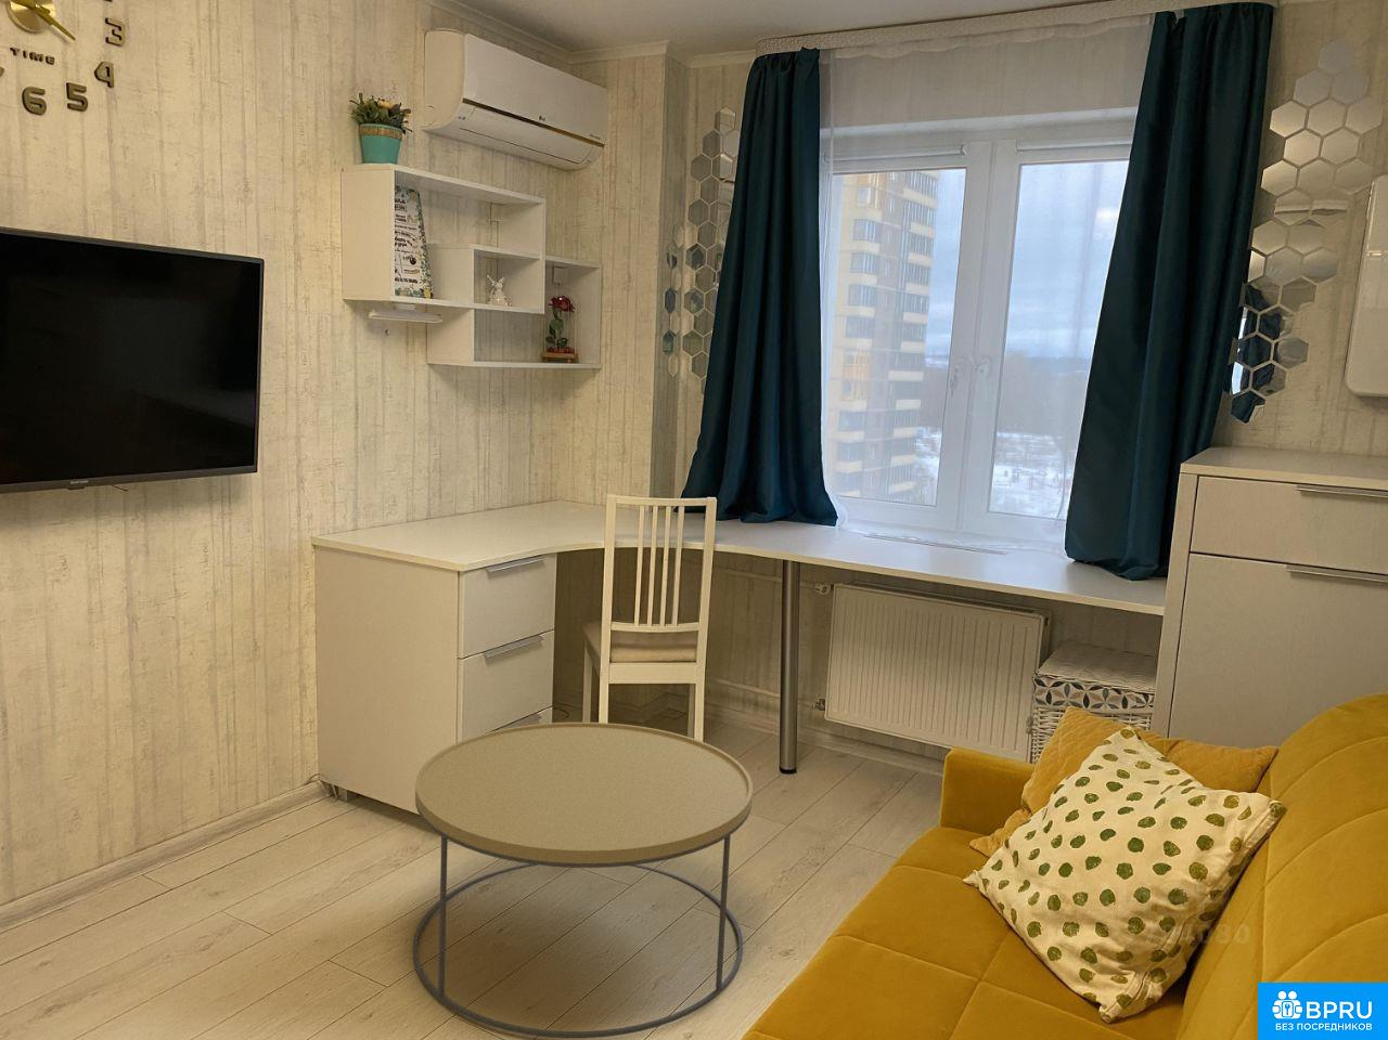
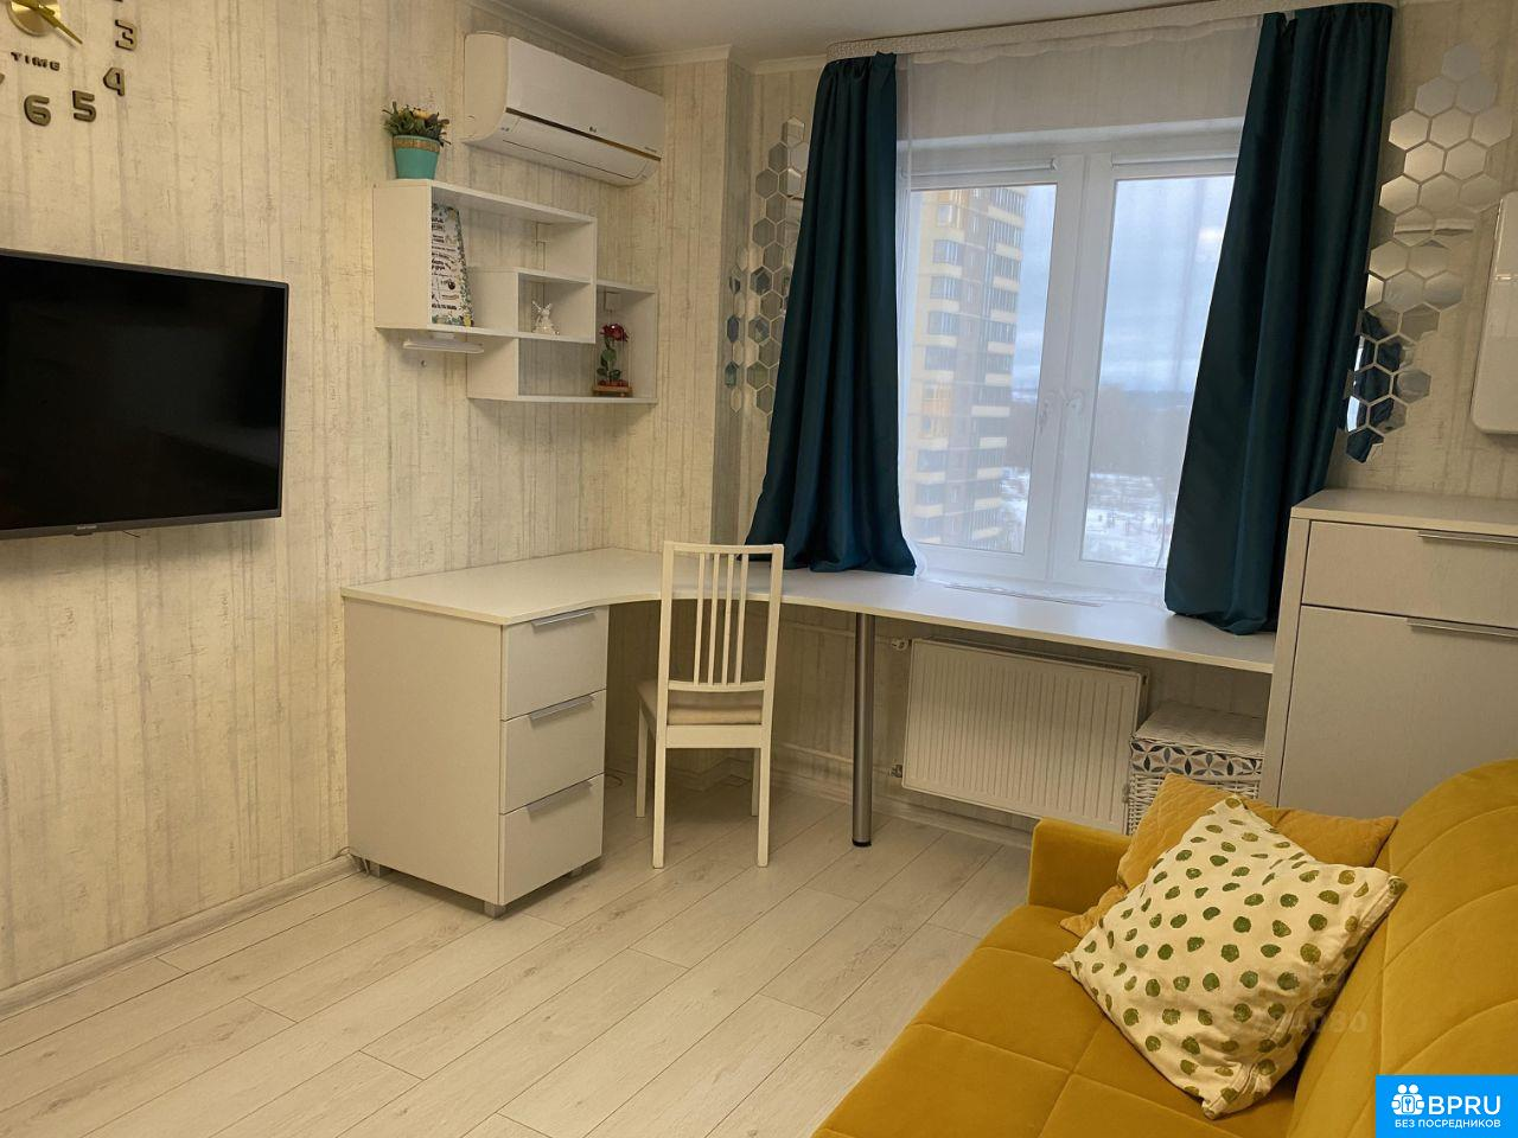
- coffee table (584, 856)
